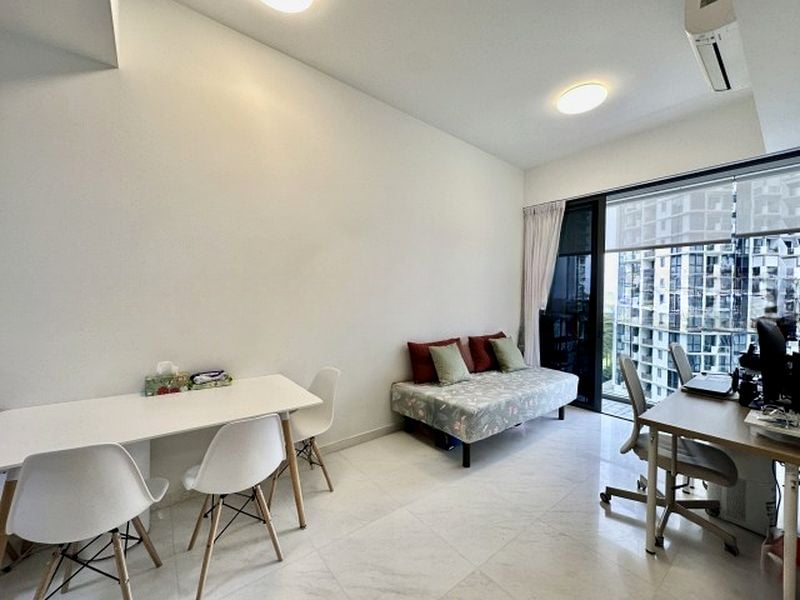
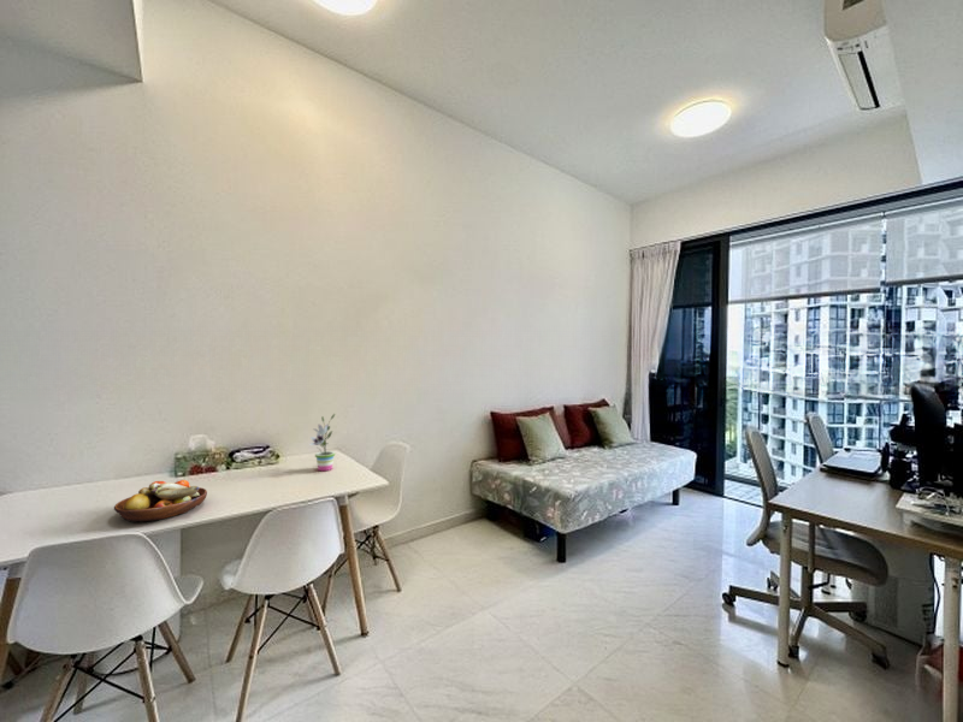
+ fruit bowl (164, 495)
+ potted plant (320, 440)
